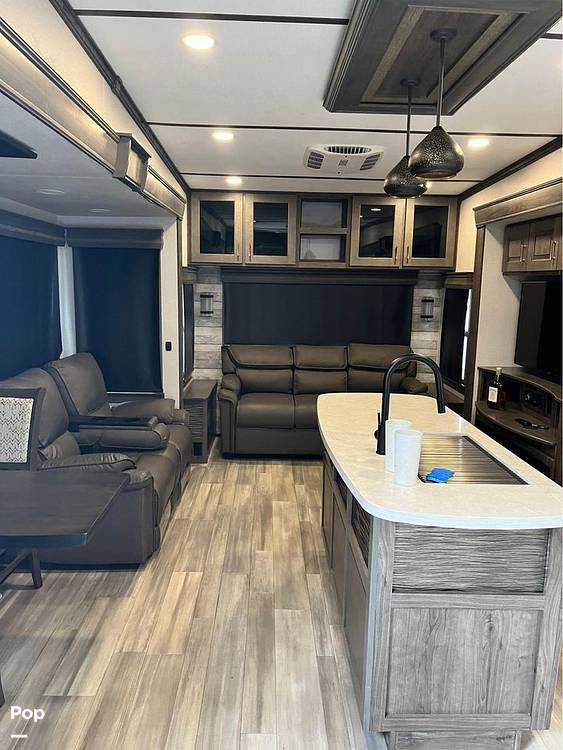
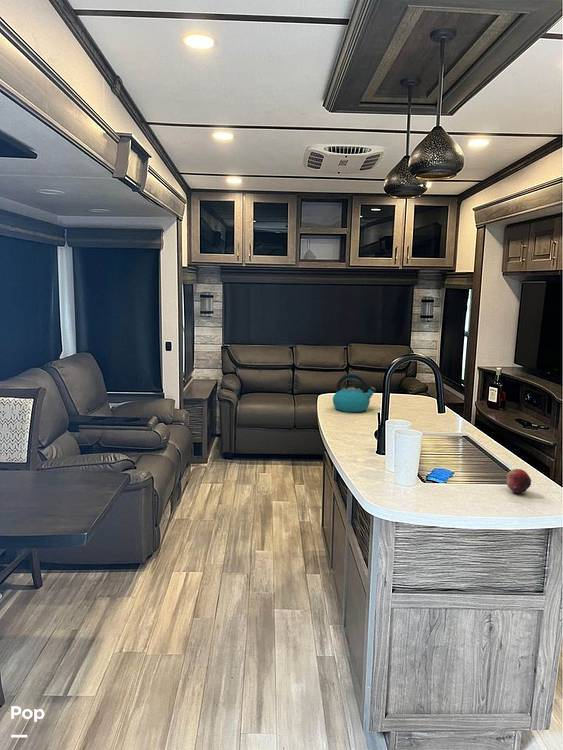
+ fruit (518, 481)
+ kettle (354, 392)
